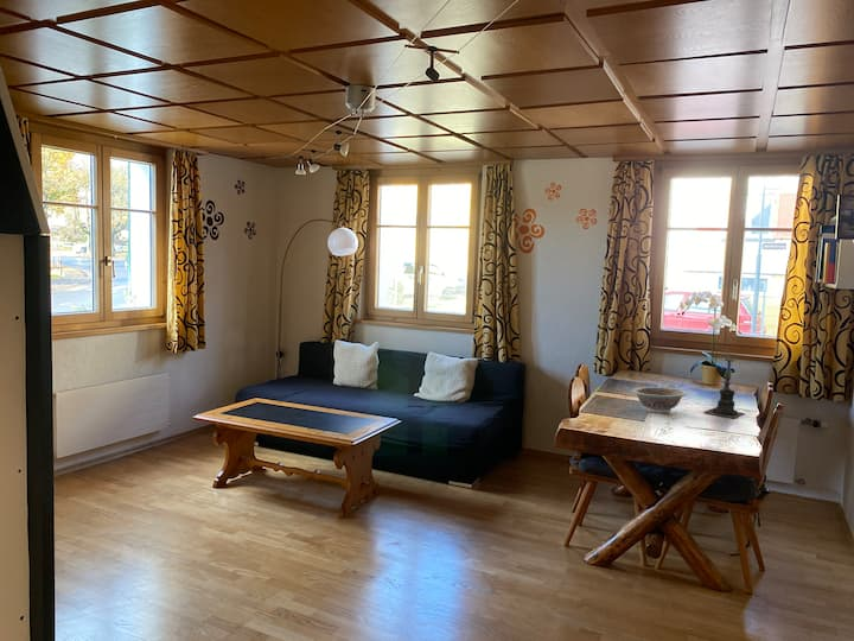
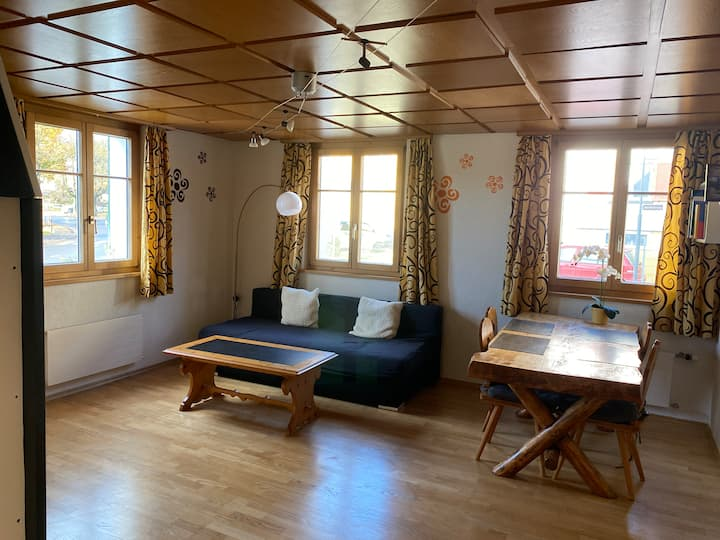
- candle holder (726, 381)
- decorative bowl (658, 400)
